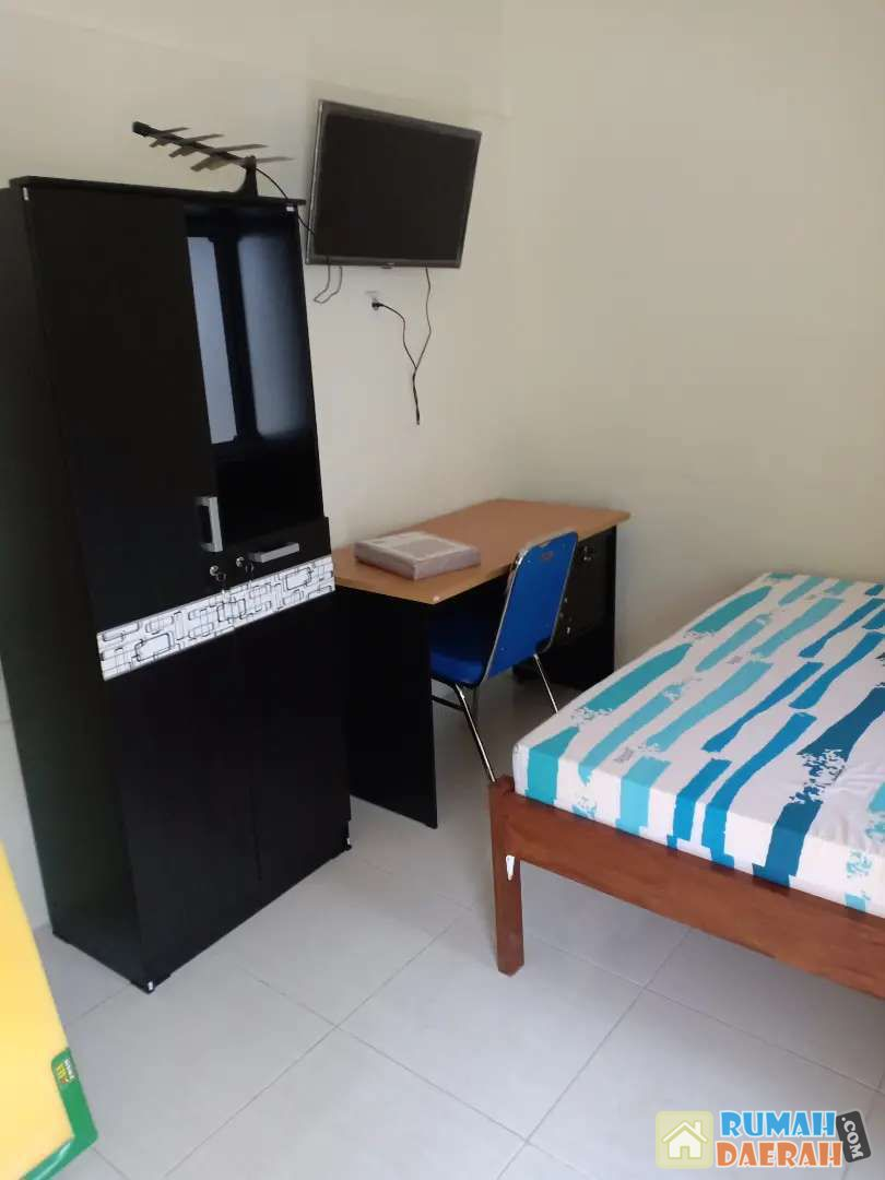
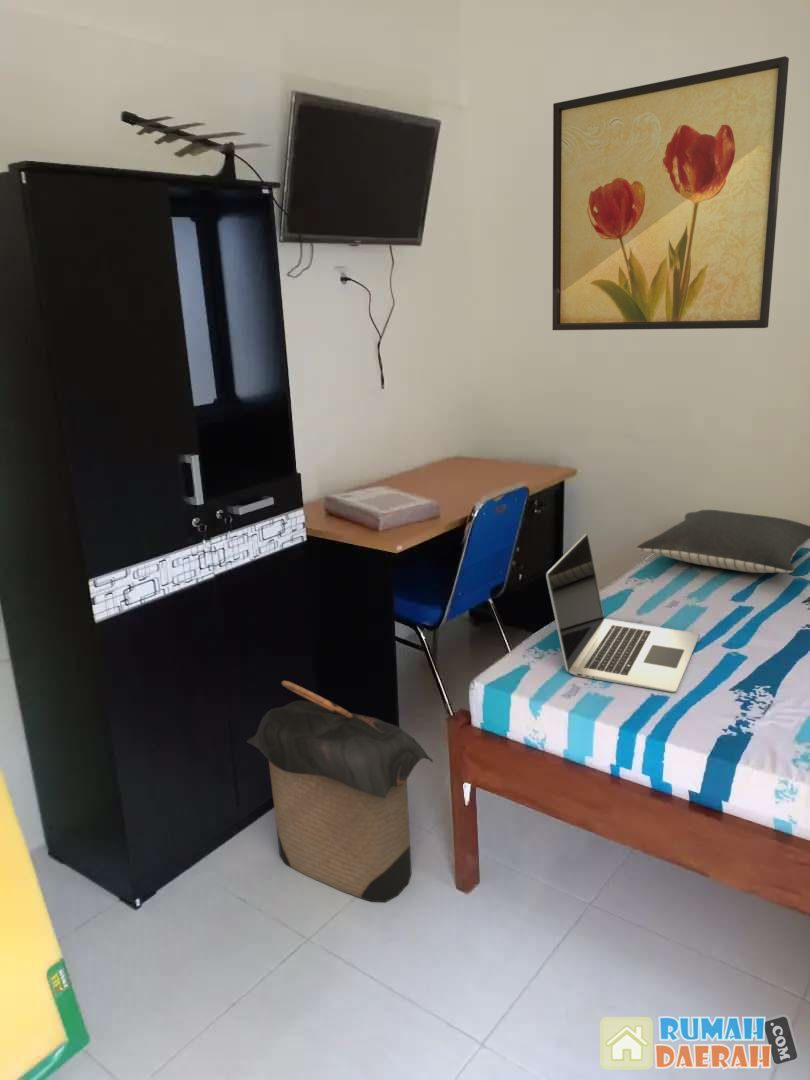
+ wall art (656, 210)
+ laundry hamper (342, 774)
+ pillow (732, 539)
+ laptop (621, 621)
